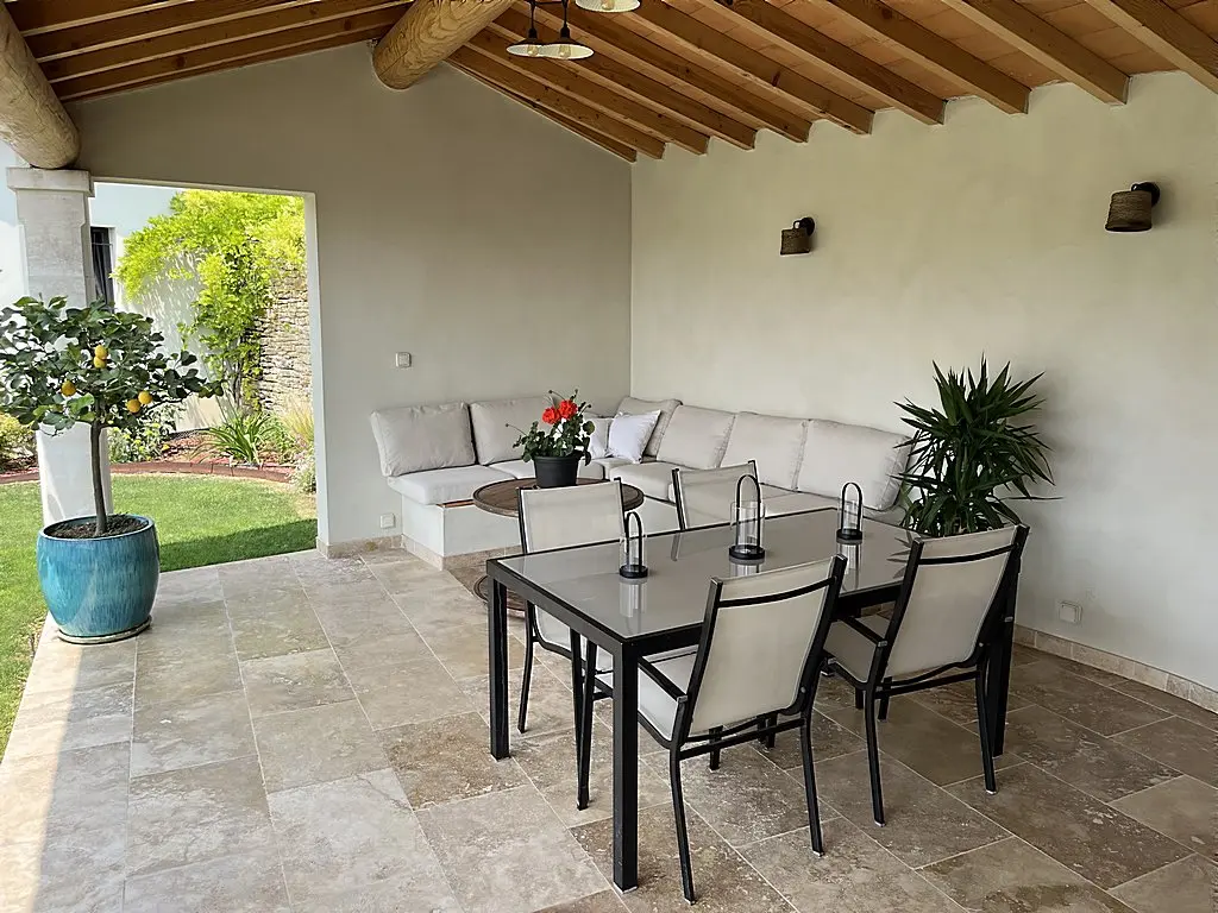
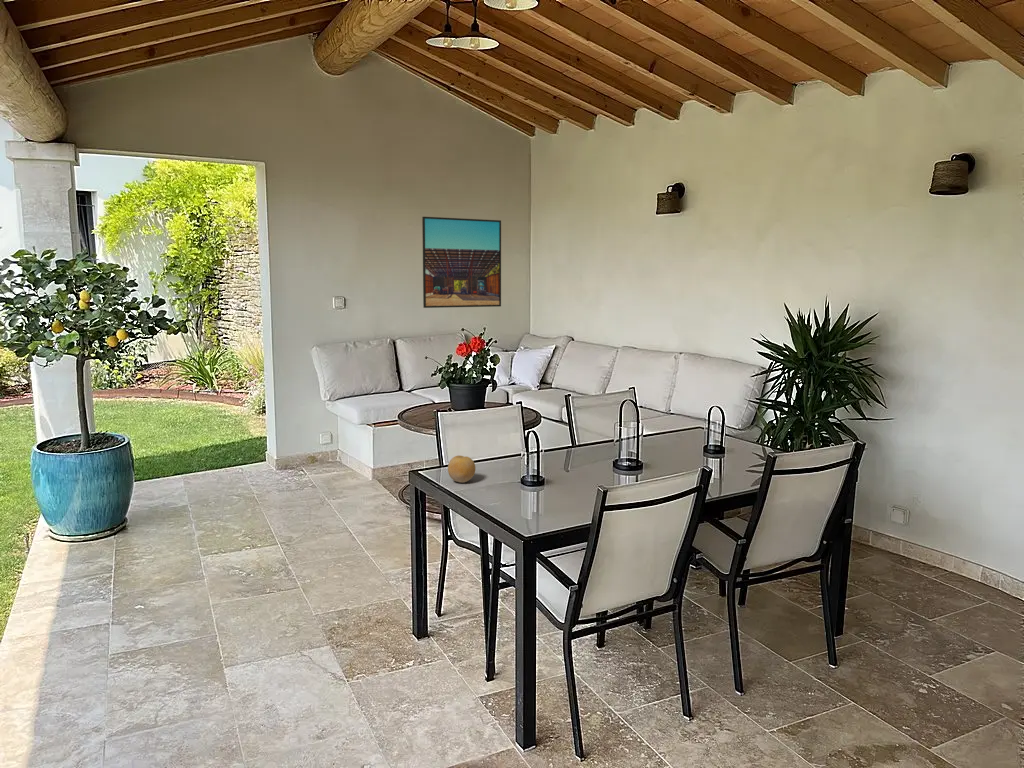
+ fruit (461, 469)
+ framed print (463, 263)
